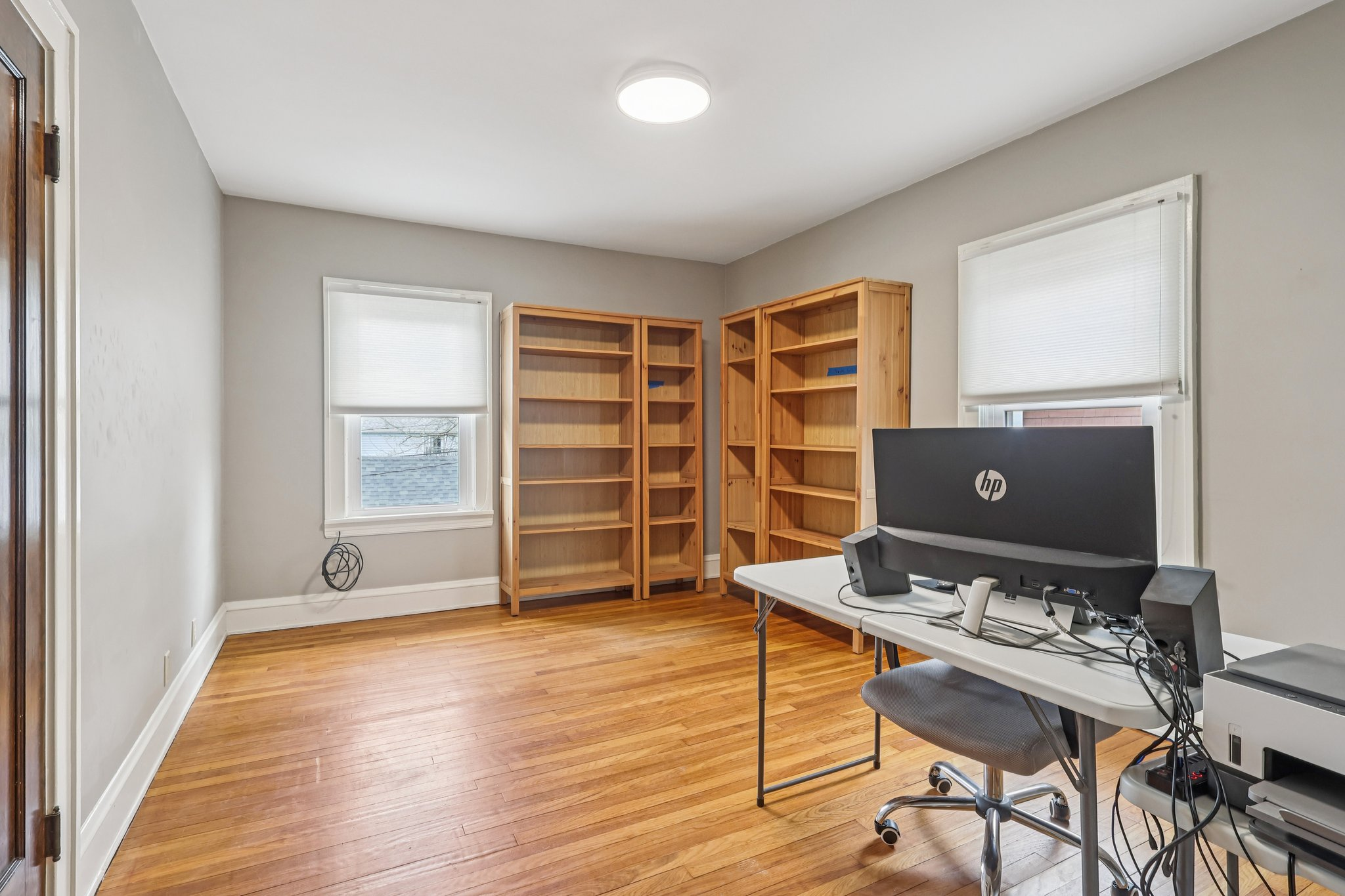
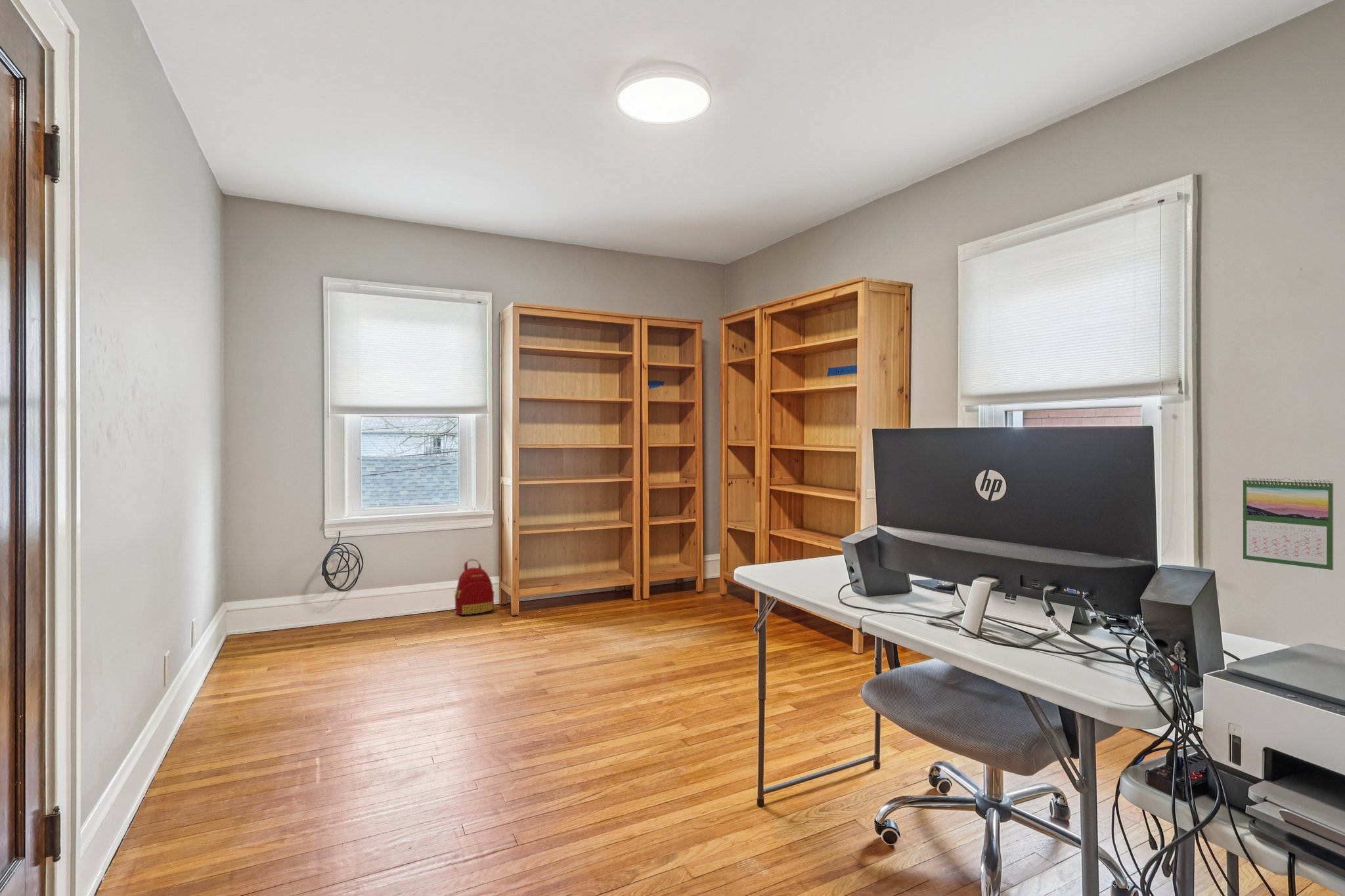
+ calendar (1286, 521)
+ backpack (474, 586)
